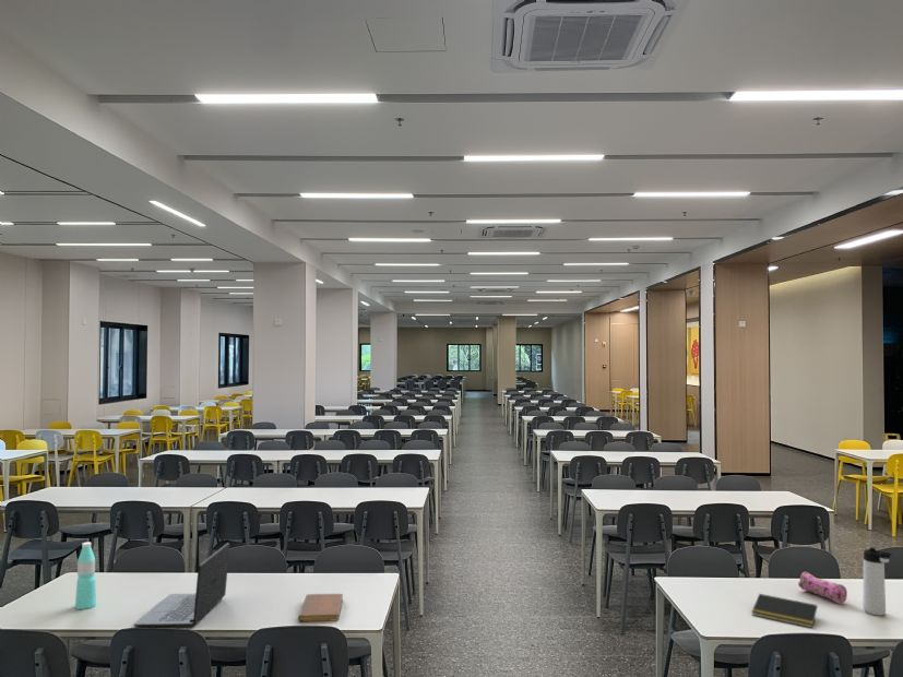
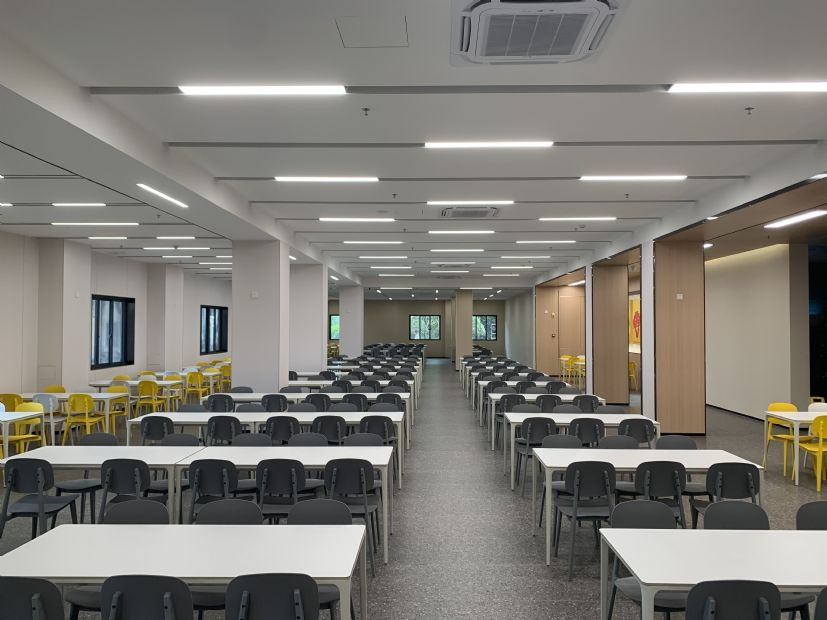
- notebook (321, 606)
- laptop (183, 594)
- thermos bottle (878, 581)
- notepad (784, 609)
- water bottle (85, 574)
- pencil case (822, 586)
